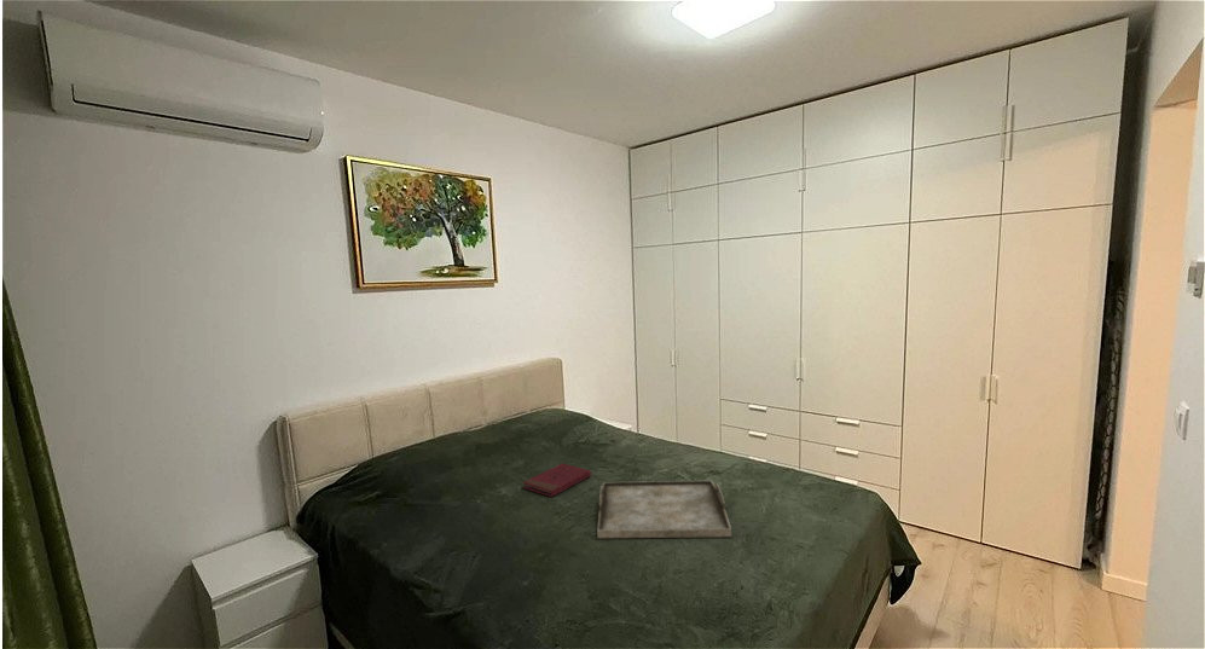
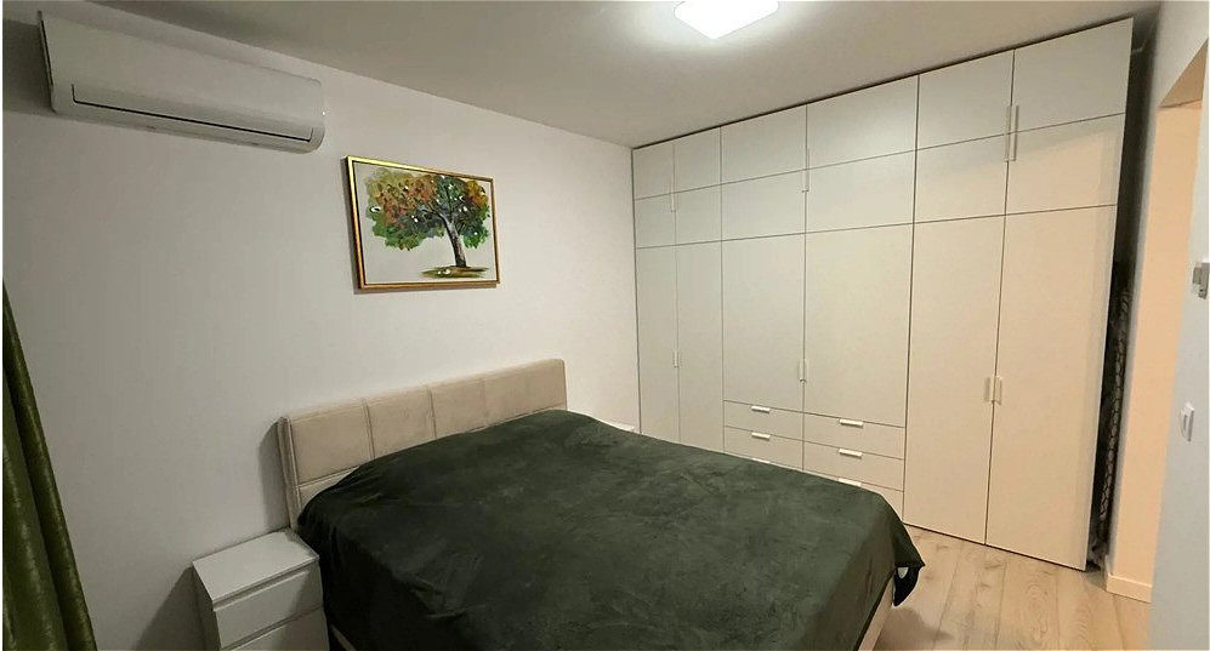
- book (557, 479)
- serving tray (660, 500)
